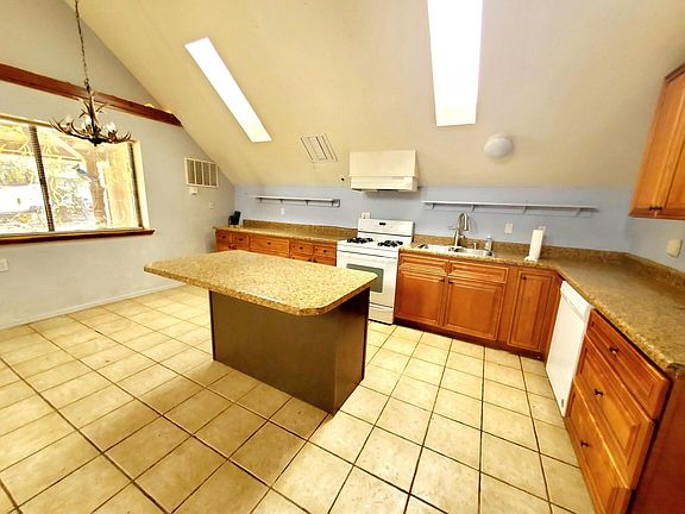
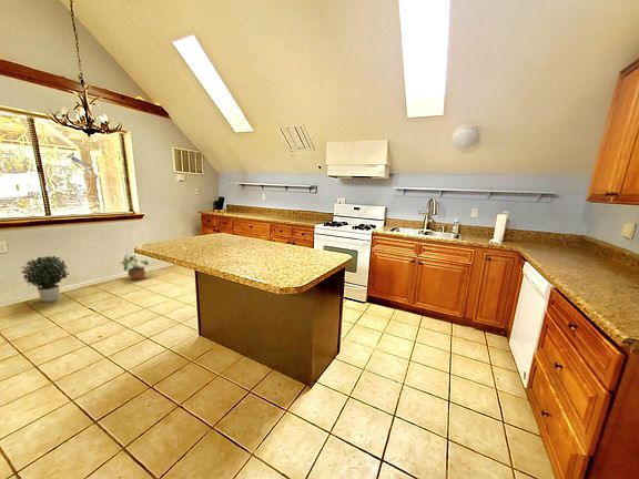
+ potted plant (48, 278)
+ potted plant (133, 266)
